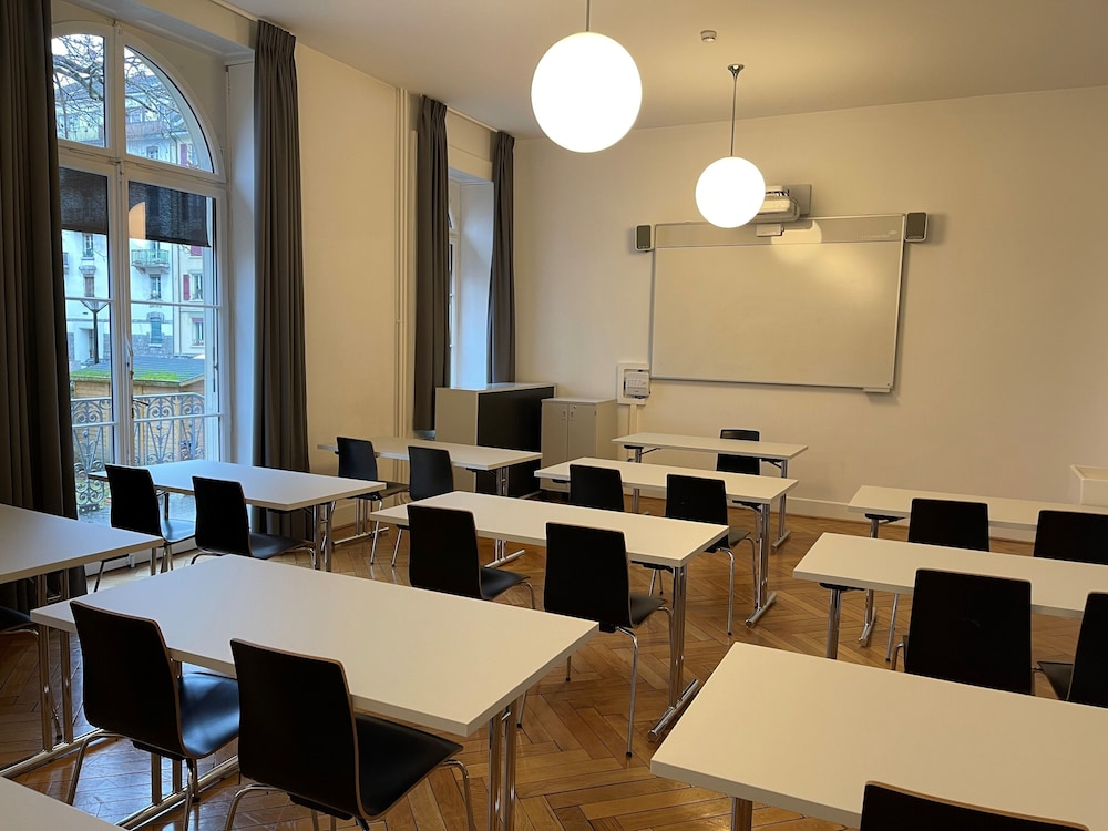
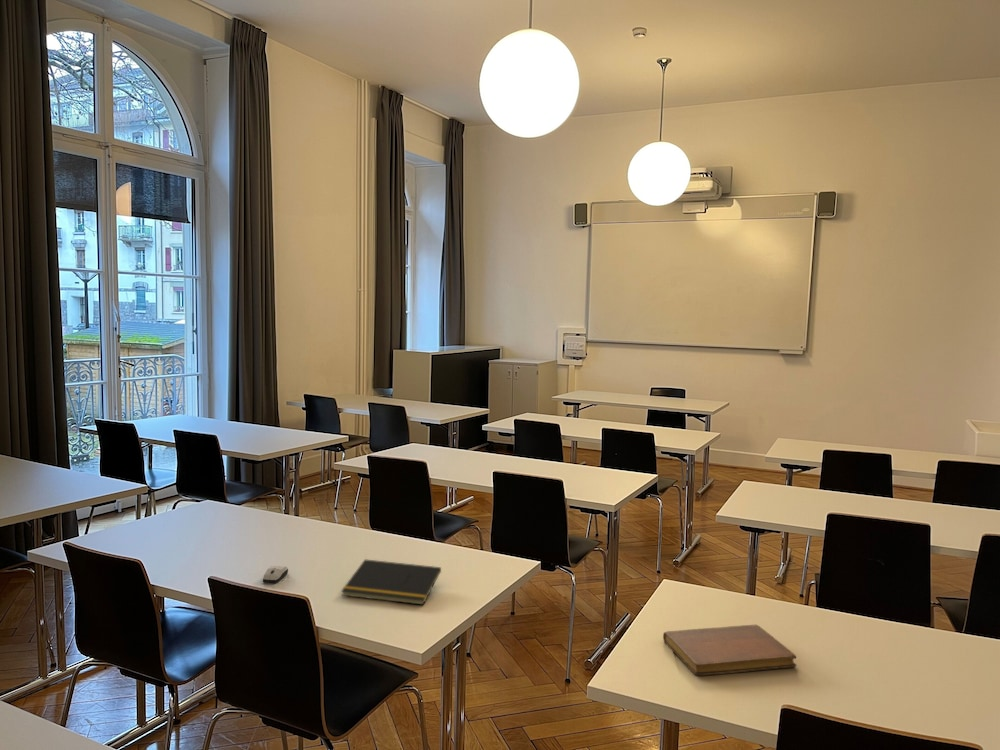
+ notebook (727, 647)
+ notepad (392, 580)
+ computer mouse (275, 572)
